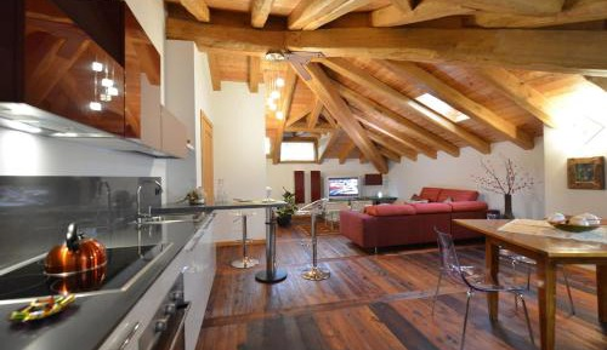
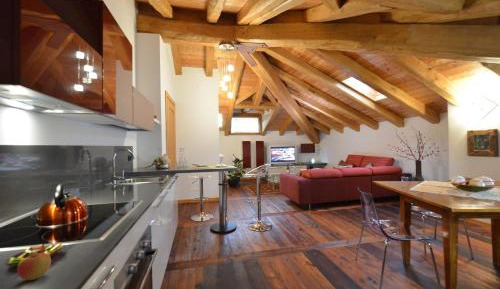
+ apple (34, 263)
